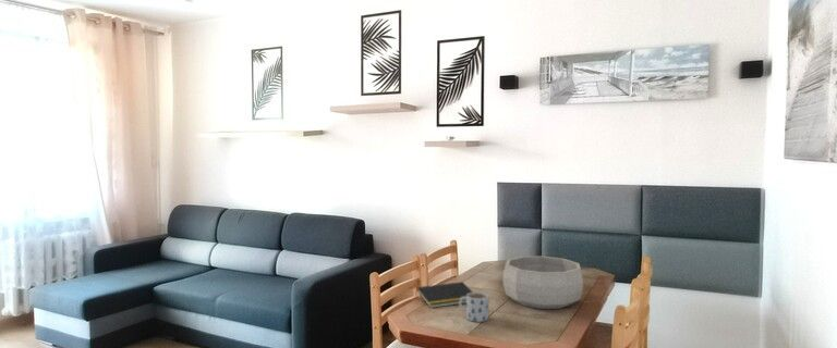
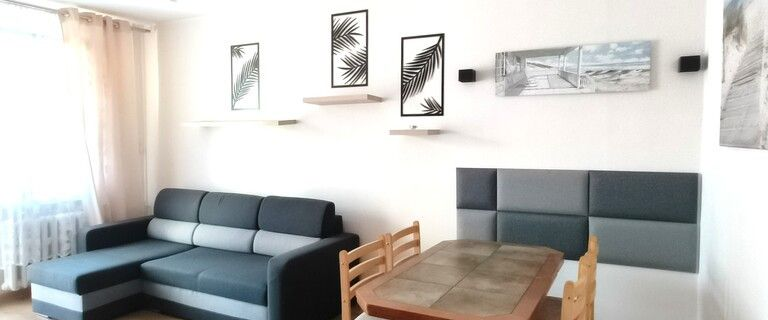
- decorative bowl (542, 282)
- notepad (447, 294)
- mug (473, 306)
